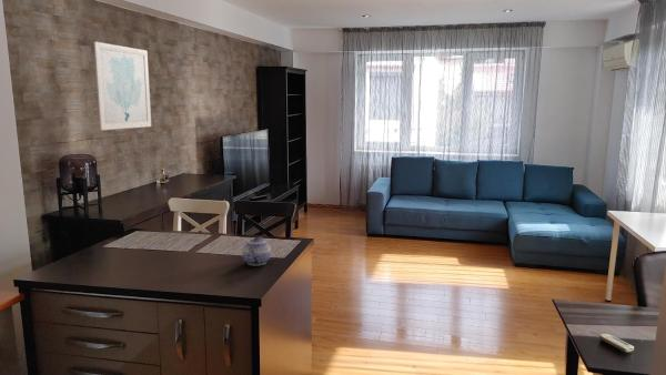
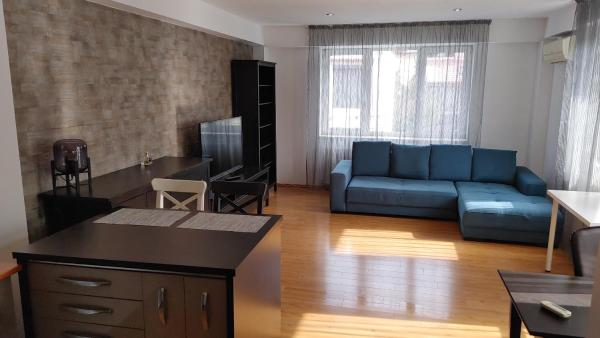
- teapot (256, 249)
- wall art (124, 88)
